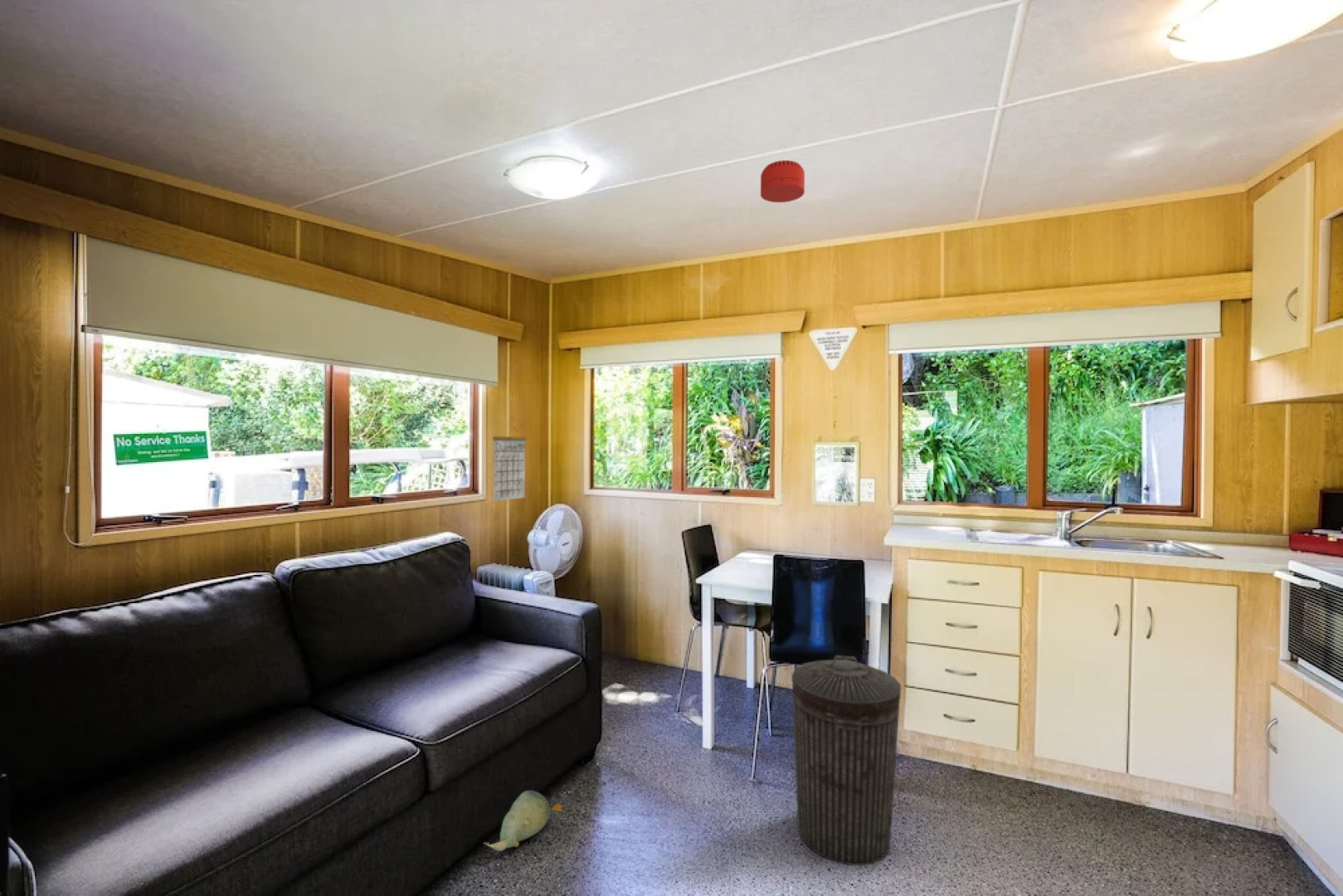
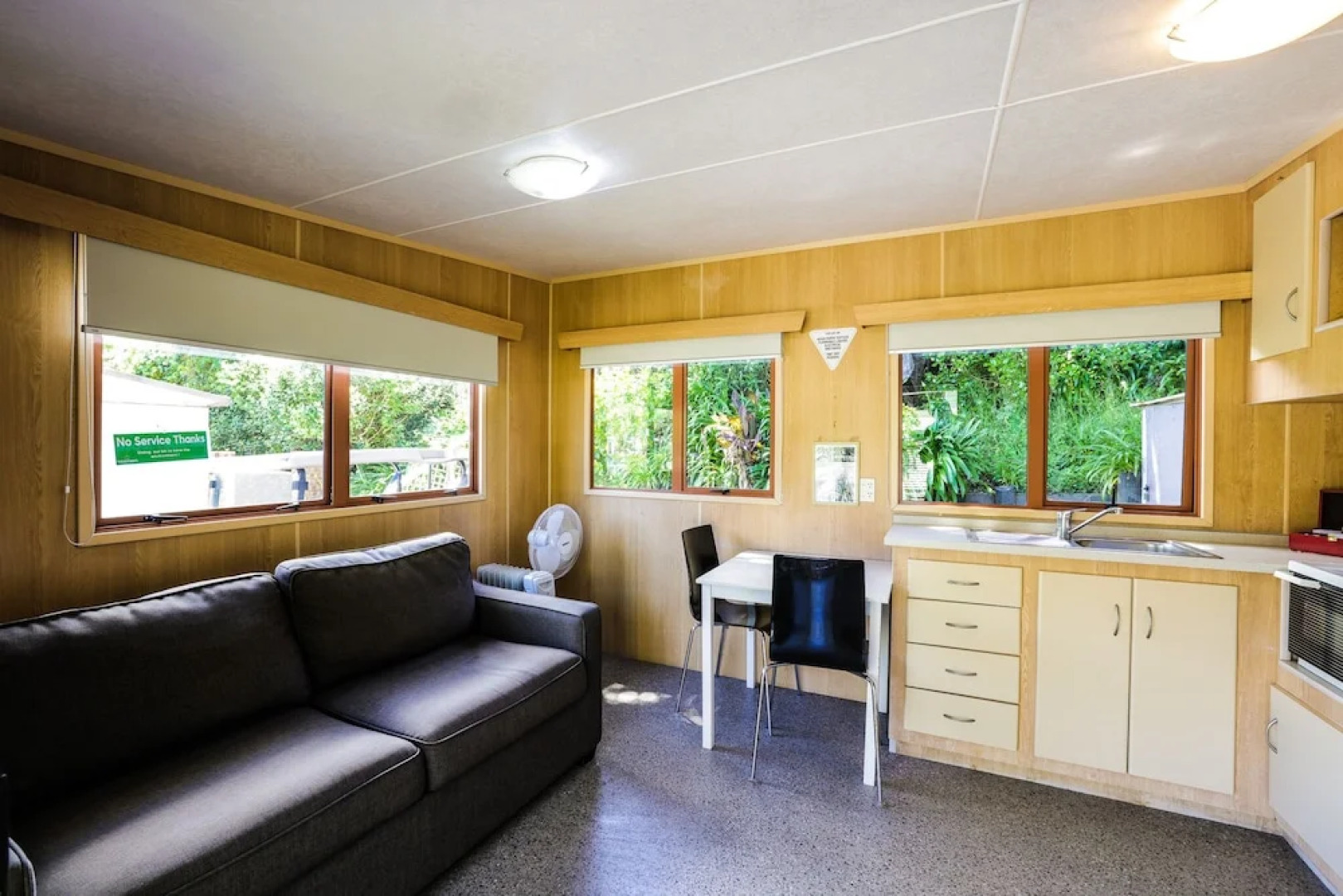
- calendar (509, 460)
- smoke detector (782, 181)
- trash can (844, 745)
- plush toy (523, 821)
